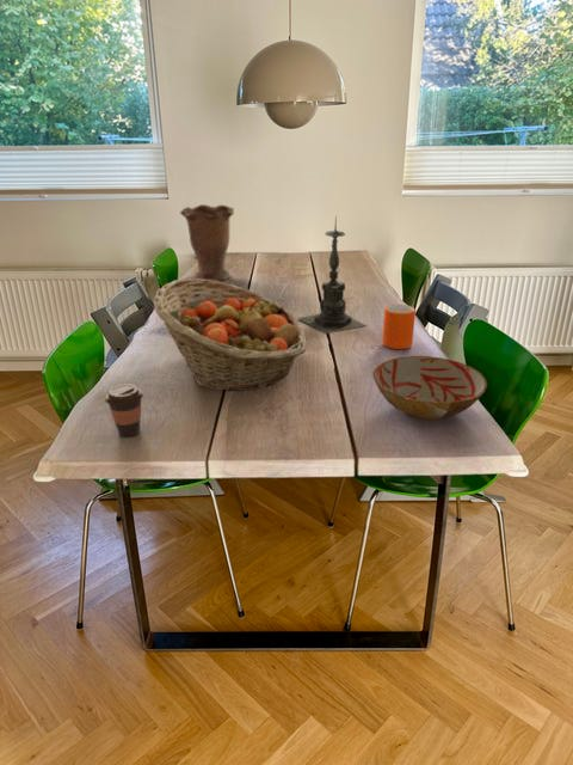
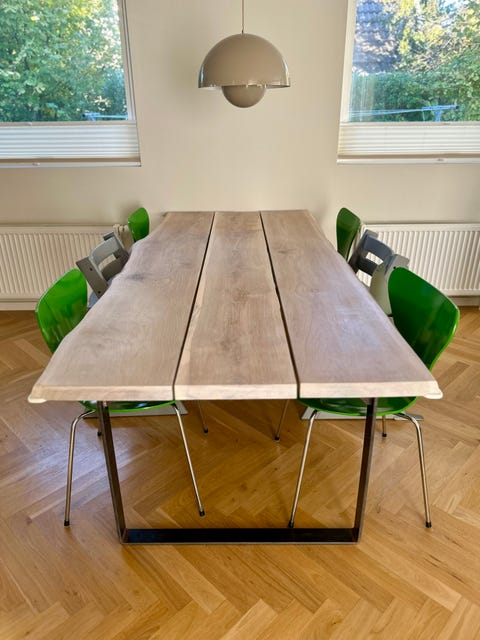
- mug (396, 325)
- coffee cup (125, 411)
- bowl (426, 392)
- vase (209, 243)
- fruit basket (232, 329)
- candle holder (332, 271)
